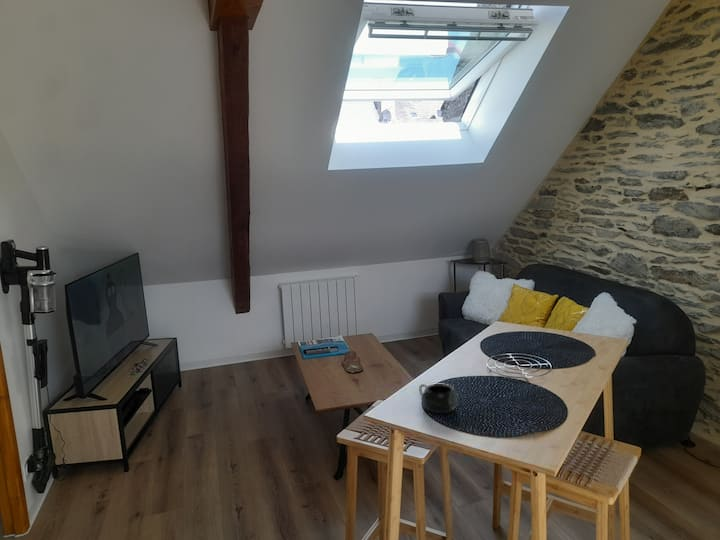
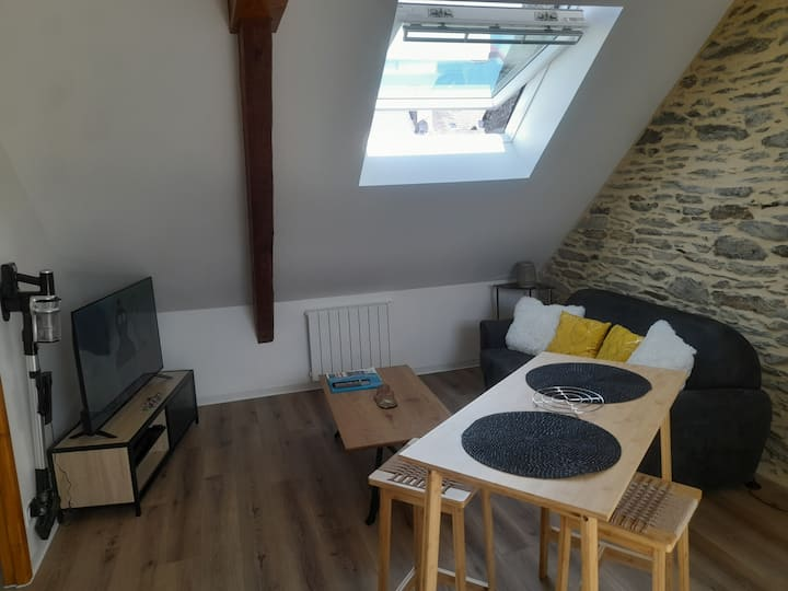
- mug (436, 397)
